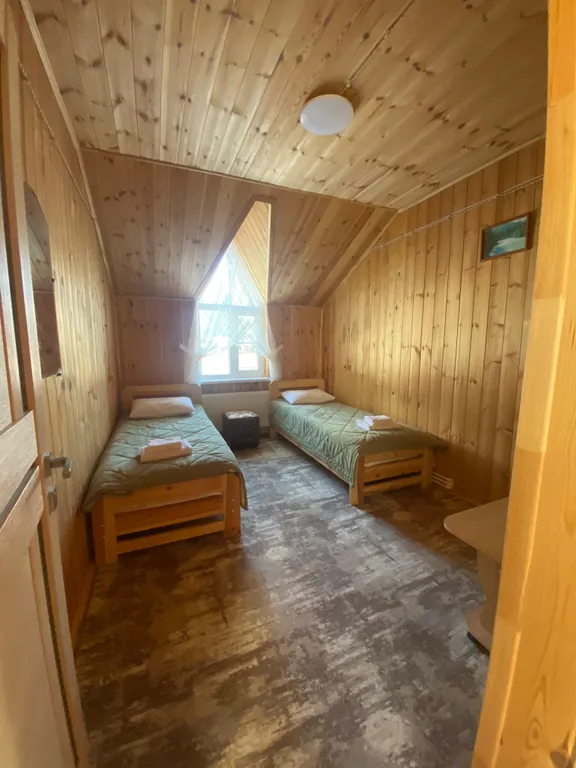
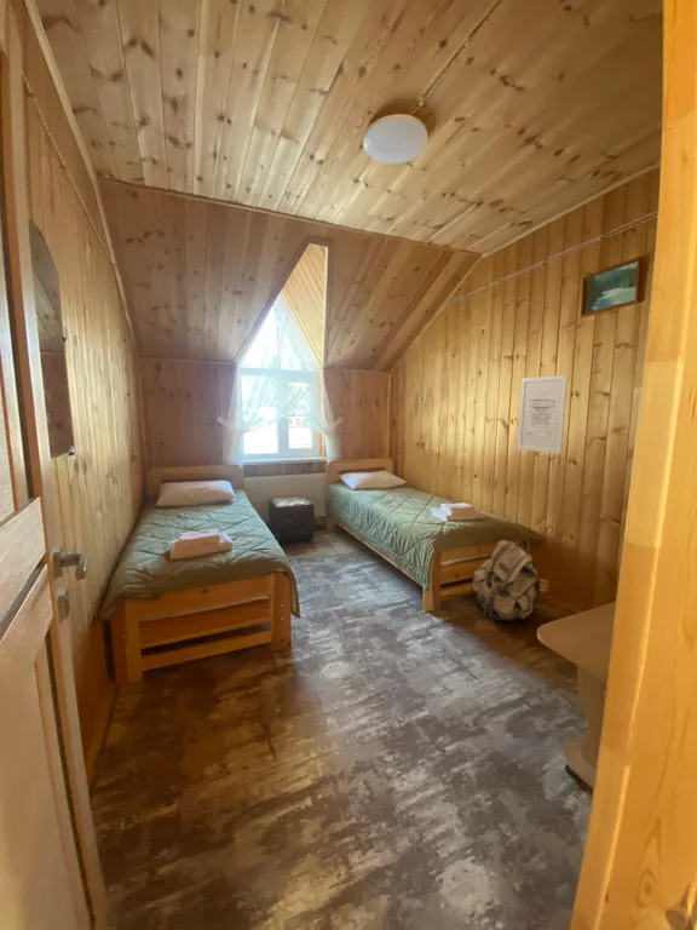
+ wall art (540, 414)
+ backpack (506, 574)
